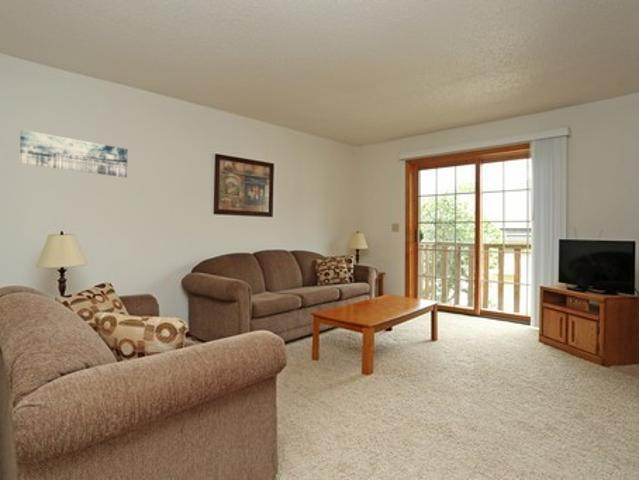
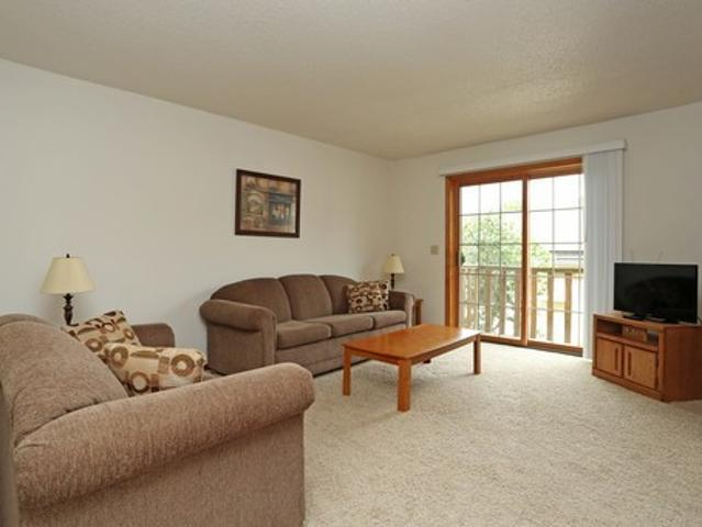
- wall art (78, 155)
